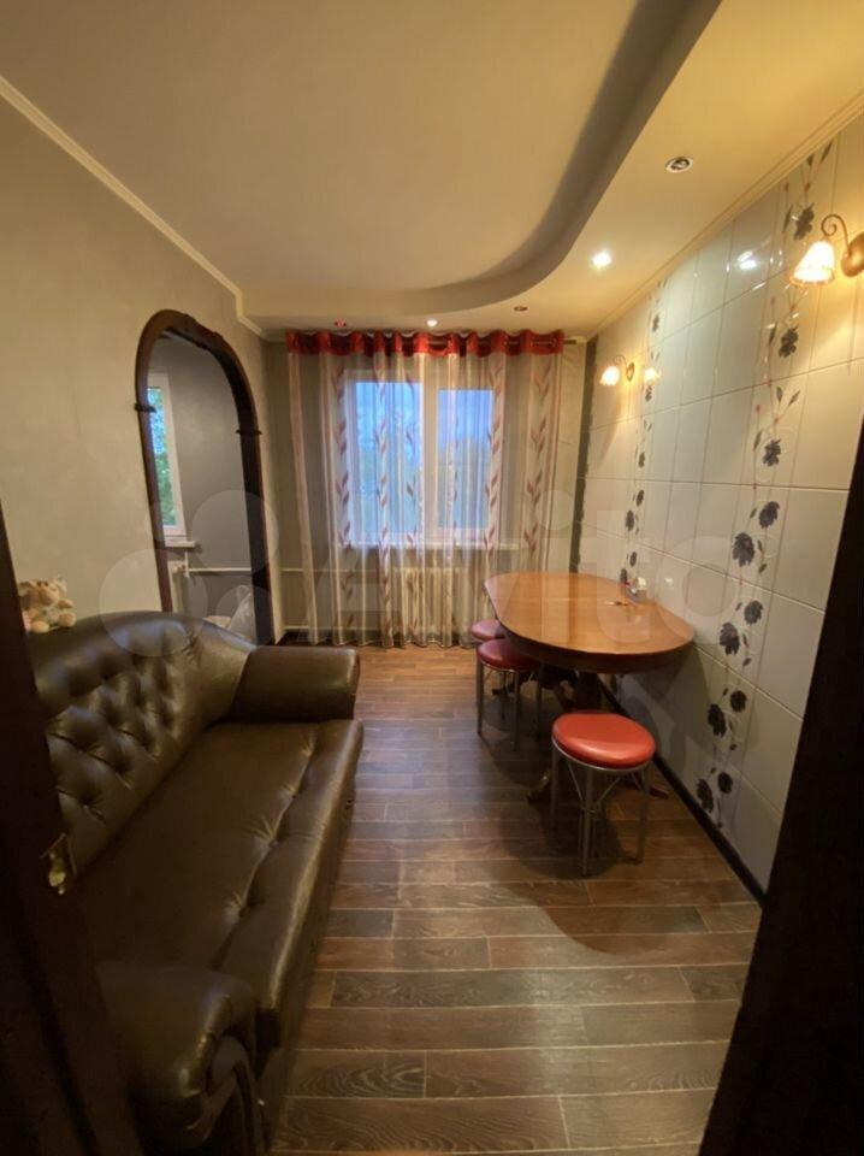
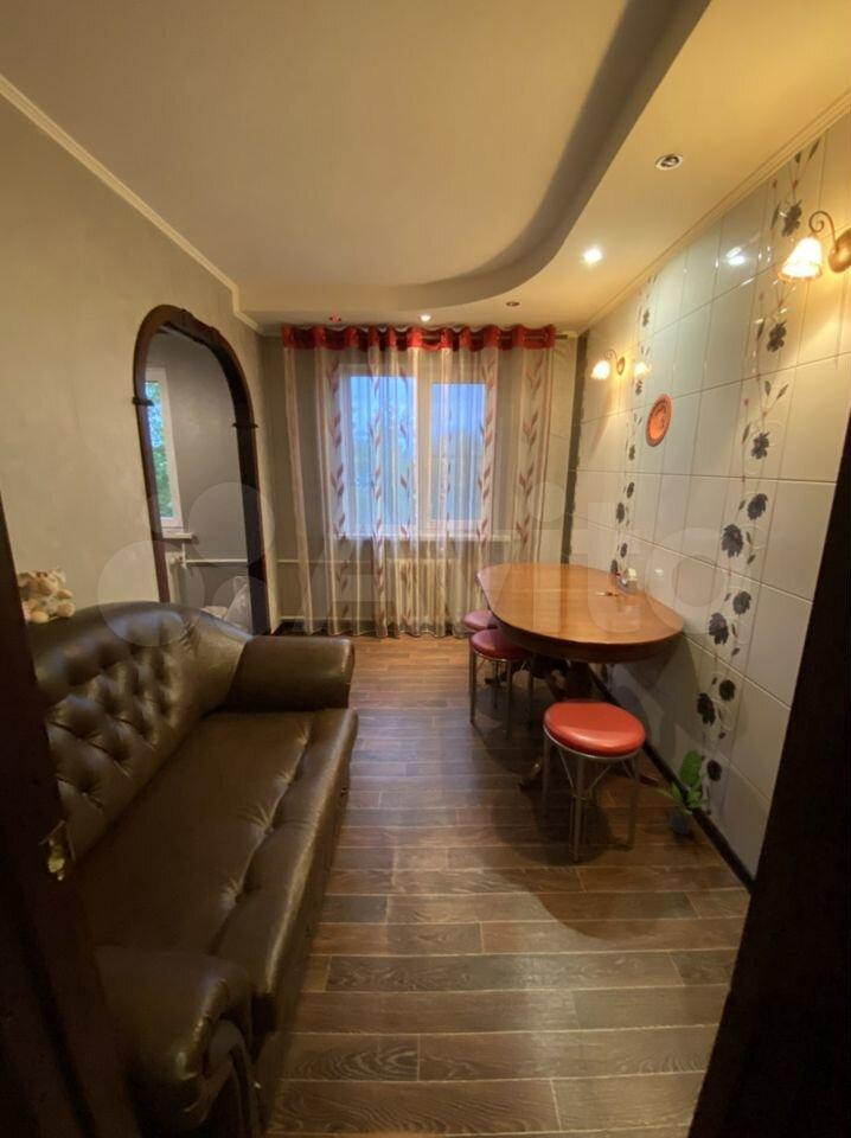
+ decorative plate (659, 421)
+ potted plant (679, 792)
